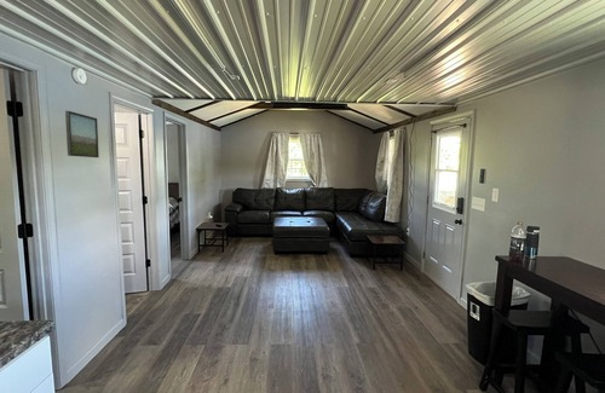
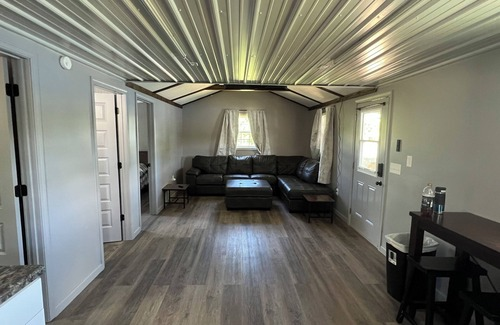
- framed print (82, 135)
